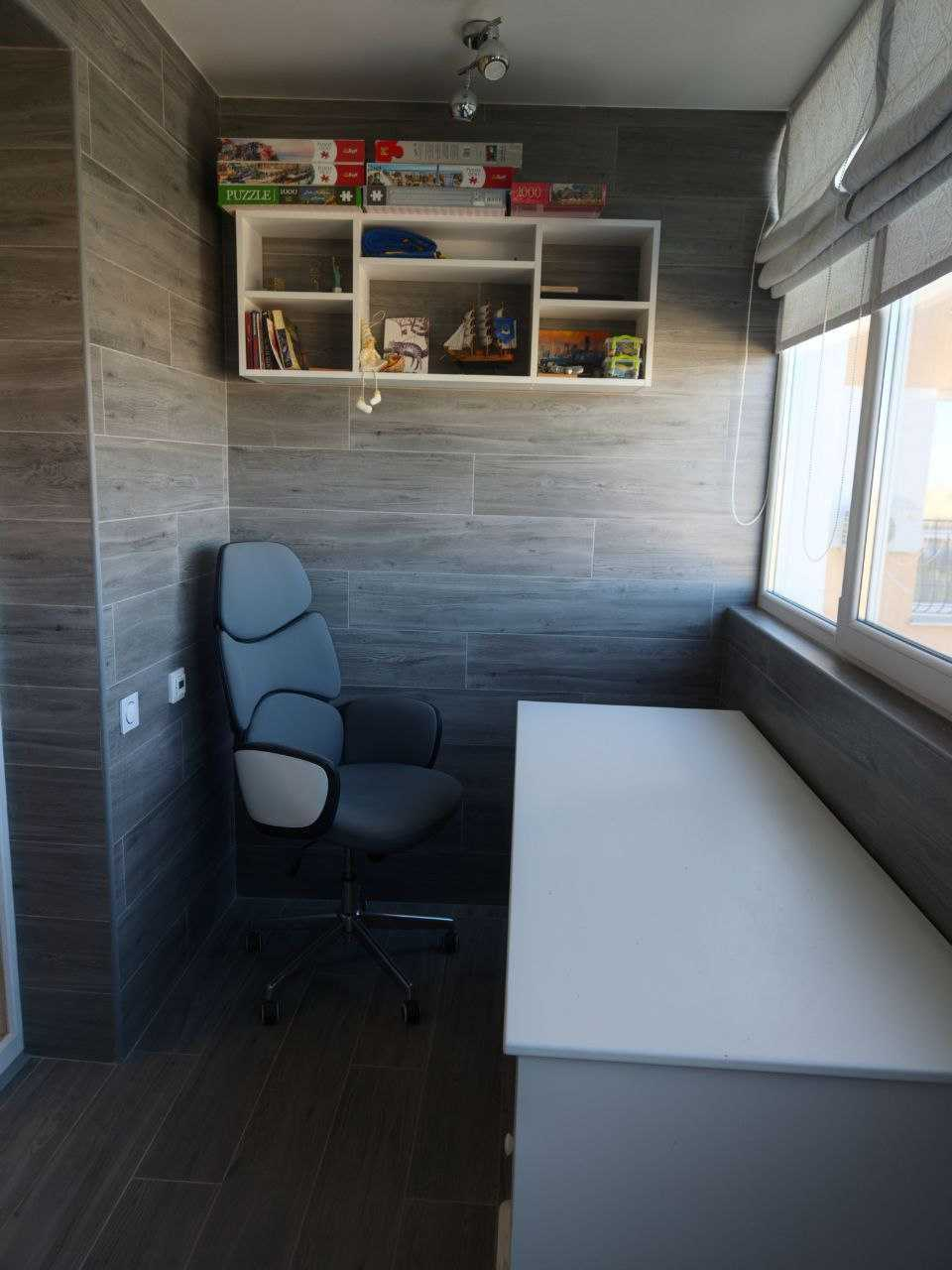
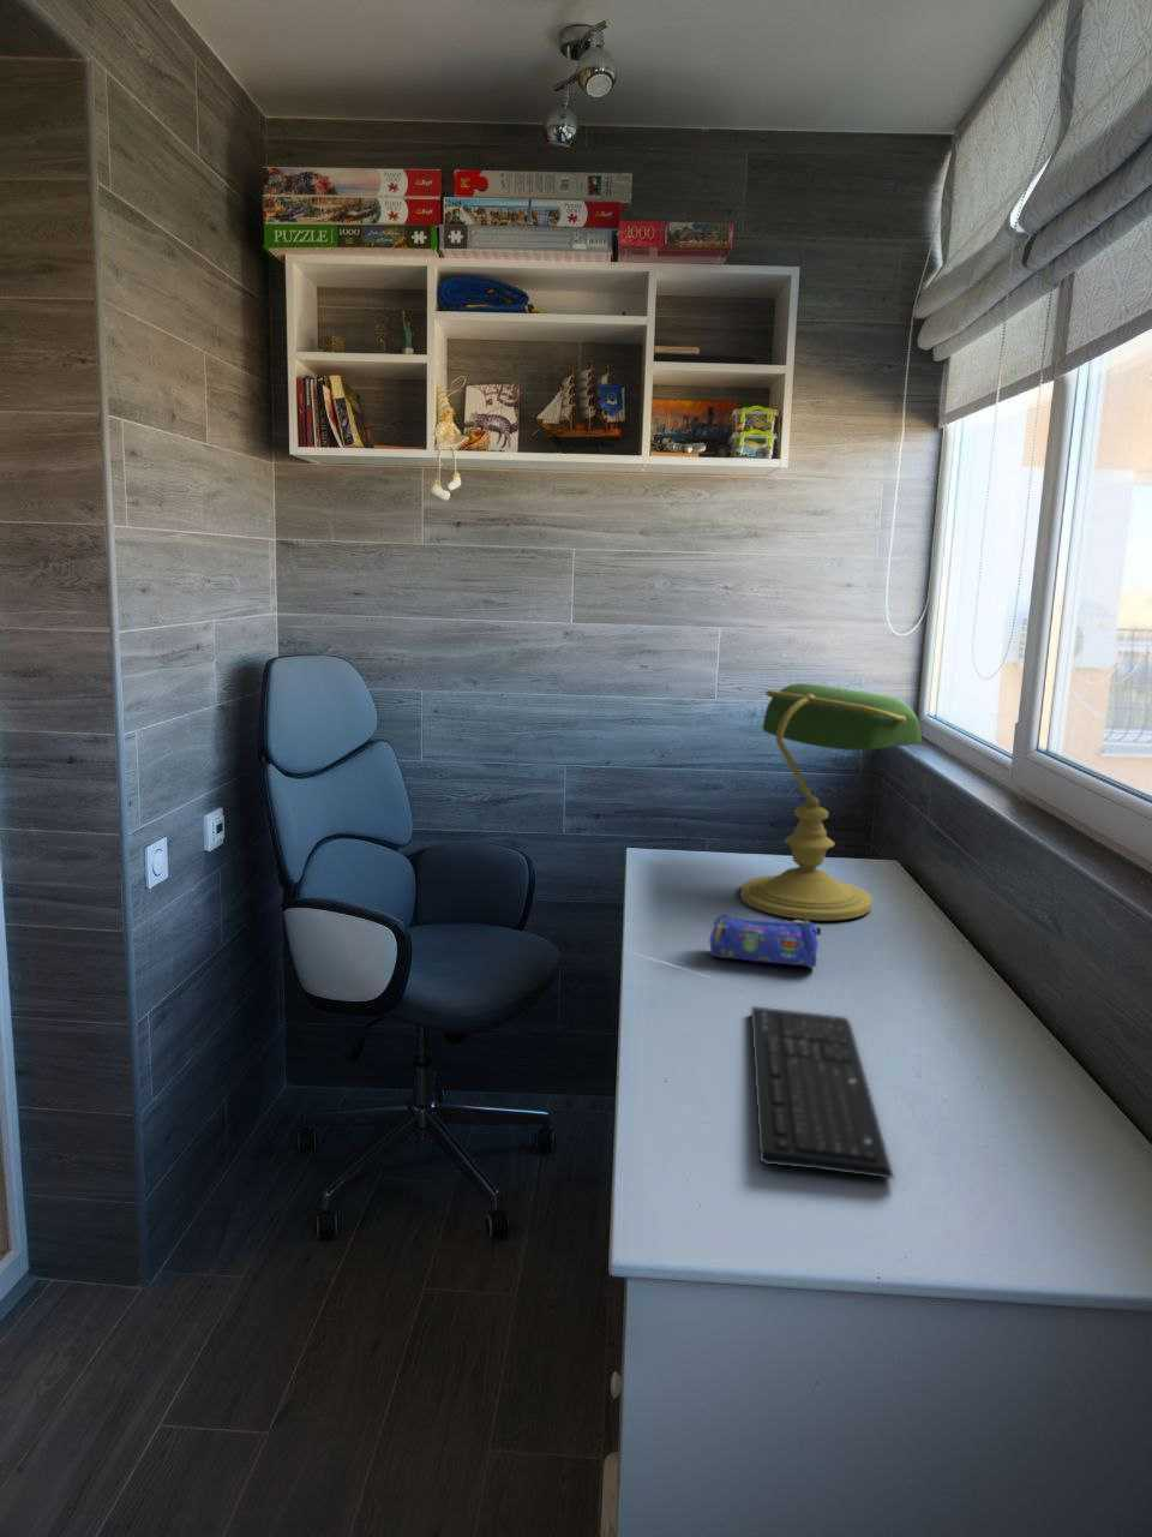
+ desk lamp (817, 799)
+ pencil case (765, 939)
+ keyboard (812, 1078)
